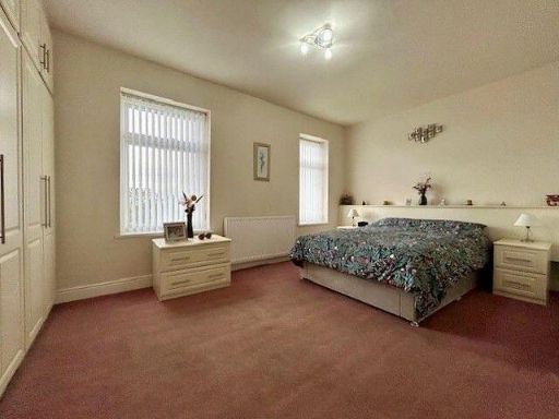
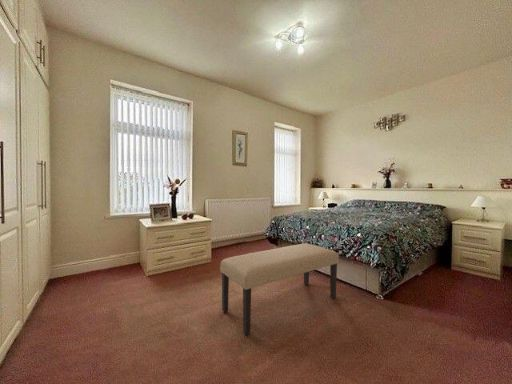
+ bench (282, 278)
